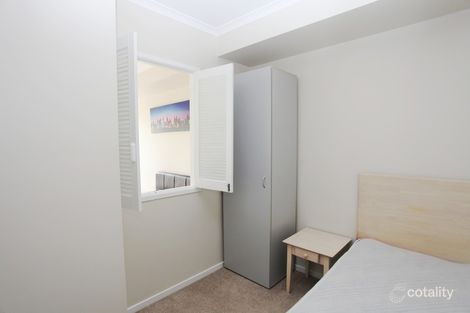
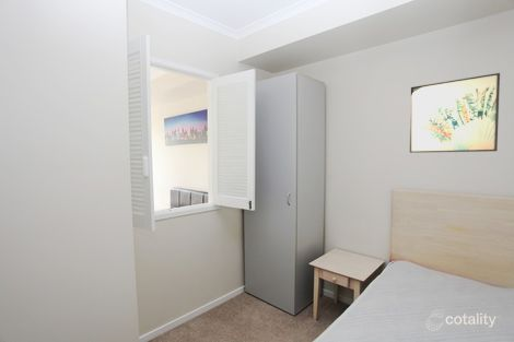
+ wall art (451, 116)
